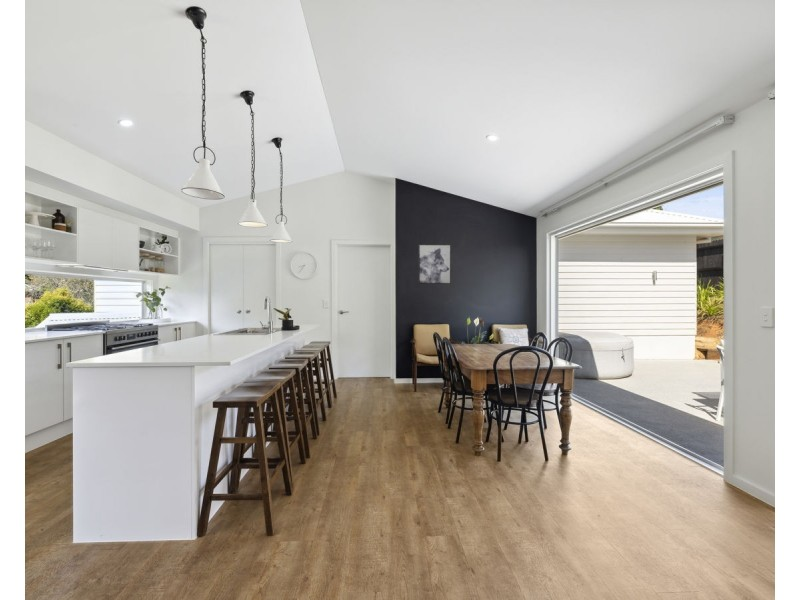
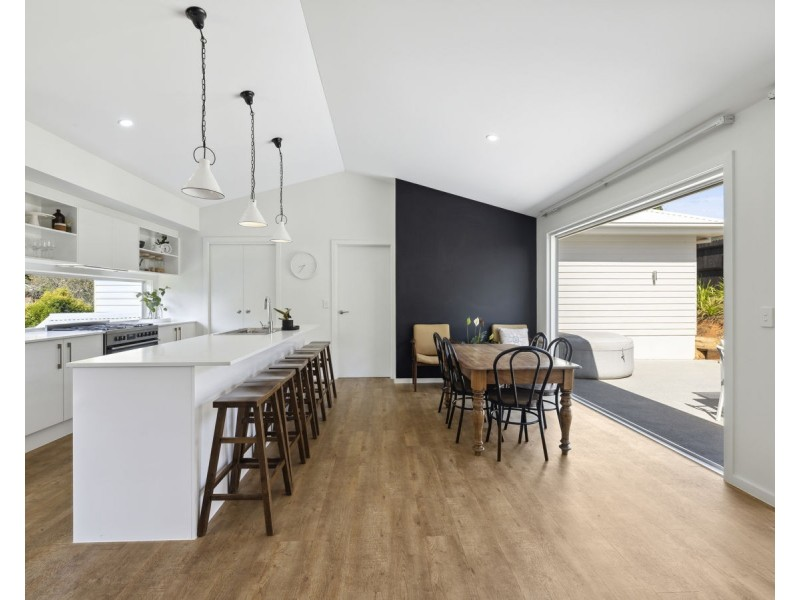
- wall art (434, 264)
